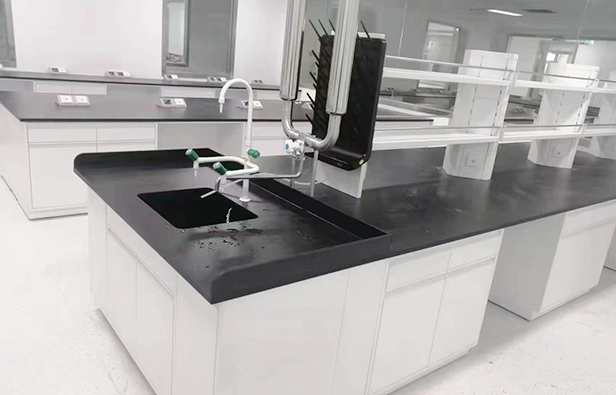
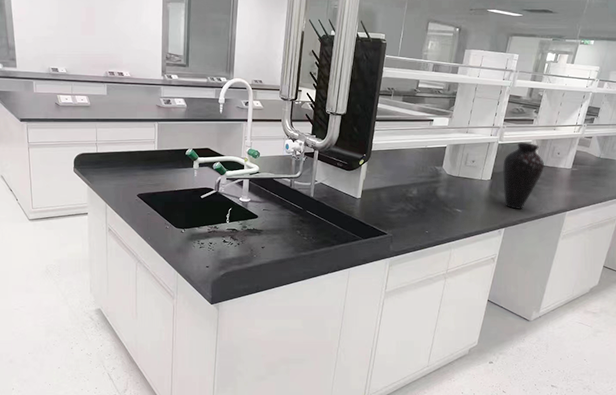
+ vase (520, 175)
